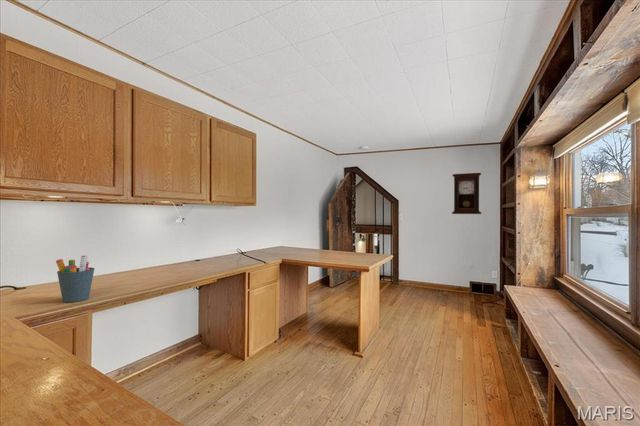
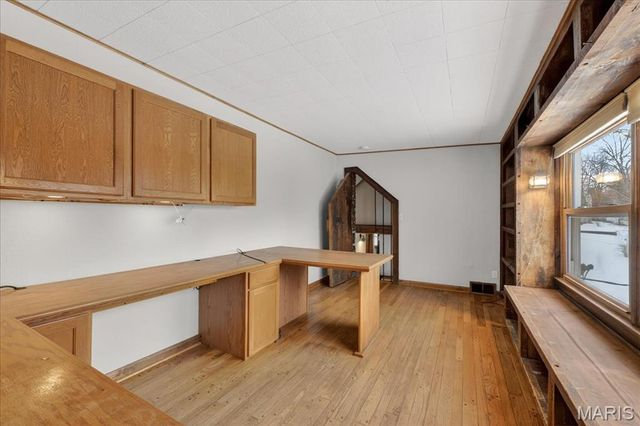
- pendulum clock (466, 194)
- pen holder (75, 276)
